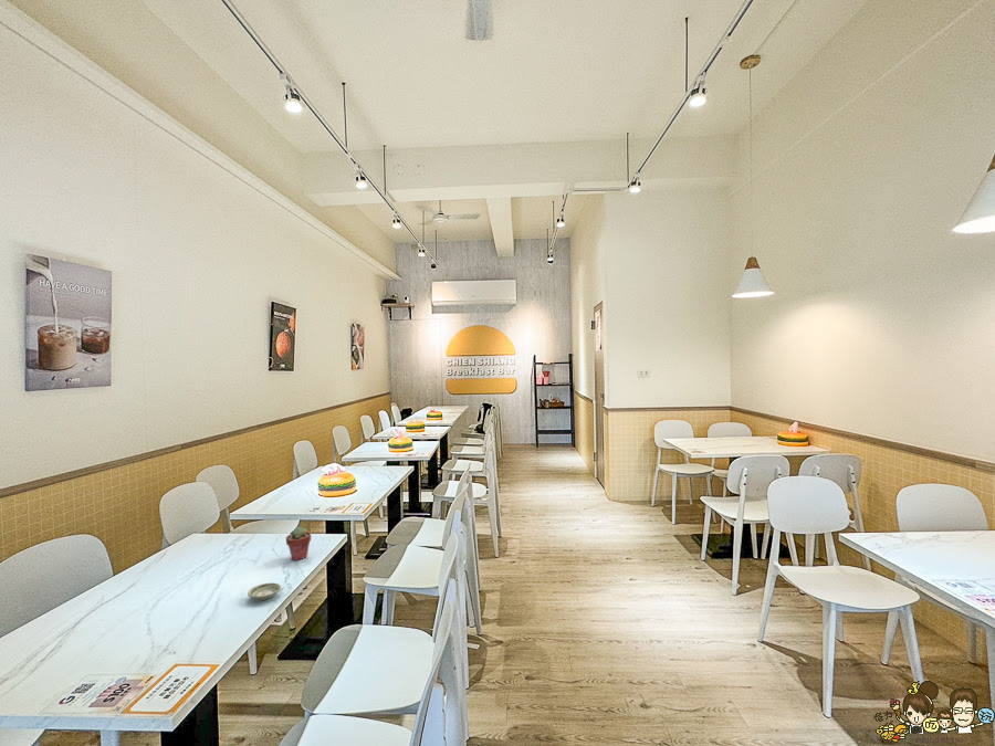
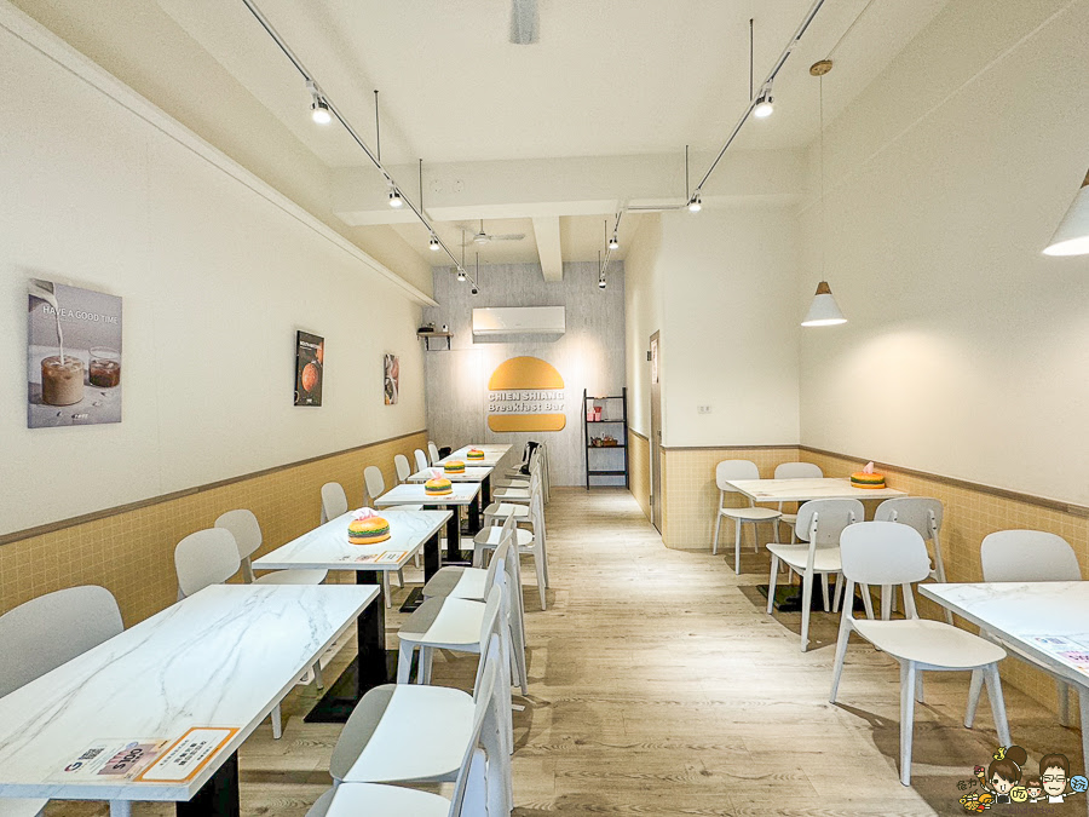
- saucer (264, 592)
- potted succulent (298, 542)
